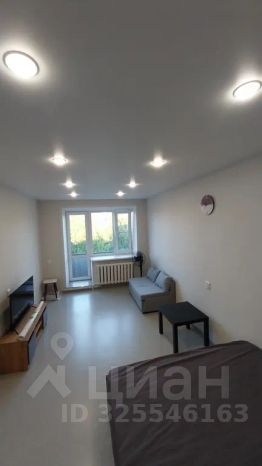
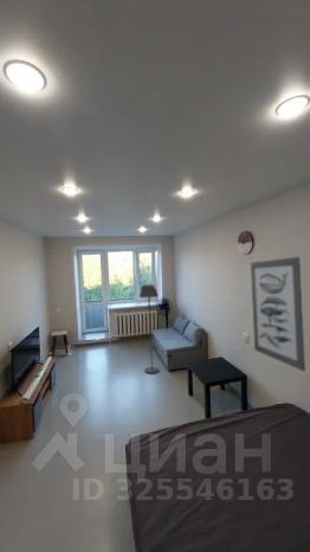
+ floor lamp (149, 327)
+ wall art (273, 309)
